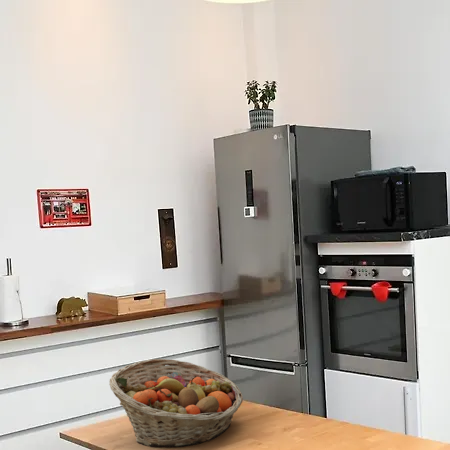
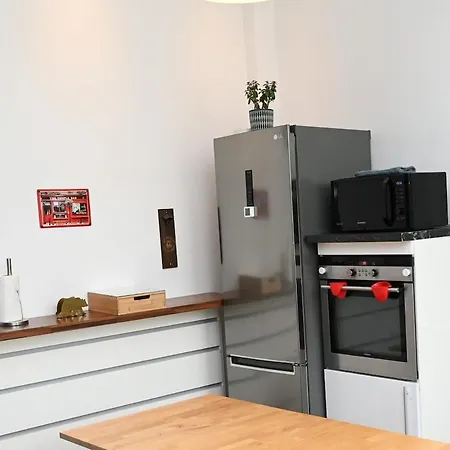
- fruit basket (177, 399)
